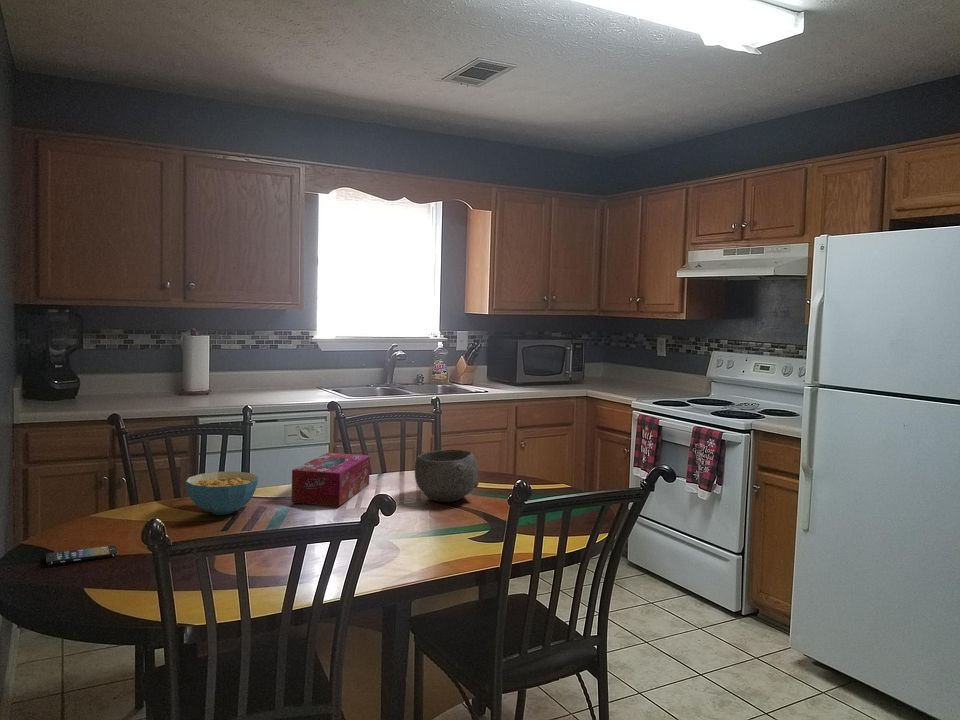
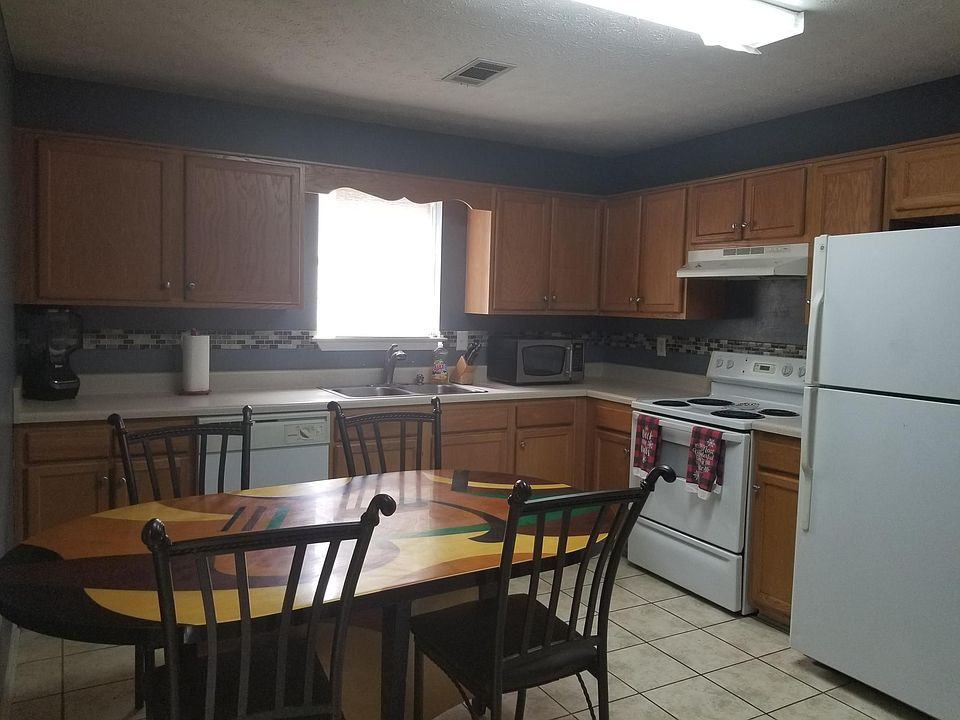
- tissue box (332, 477)
- smartphone (82, 554)
- cereal bowl (222, 495)
- bowl (446, 475)
